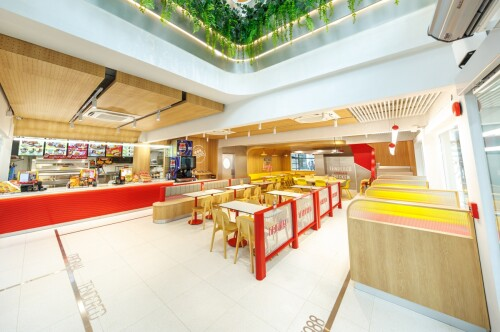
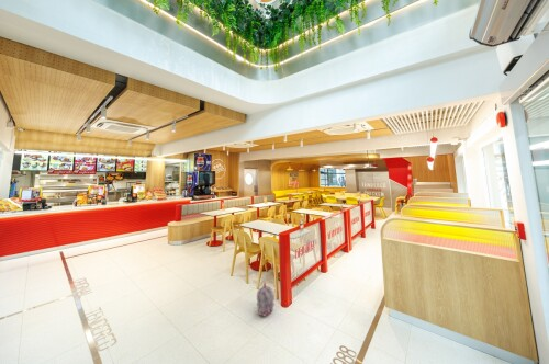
+ backpack (266, 297)
